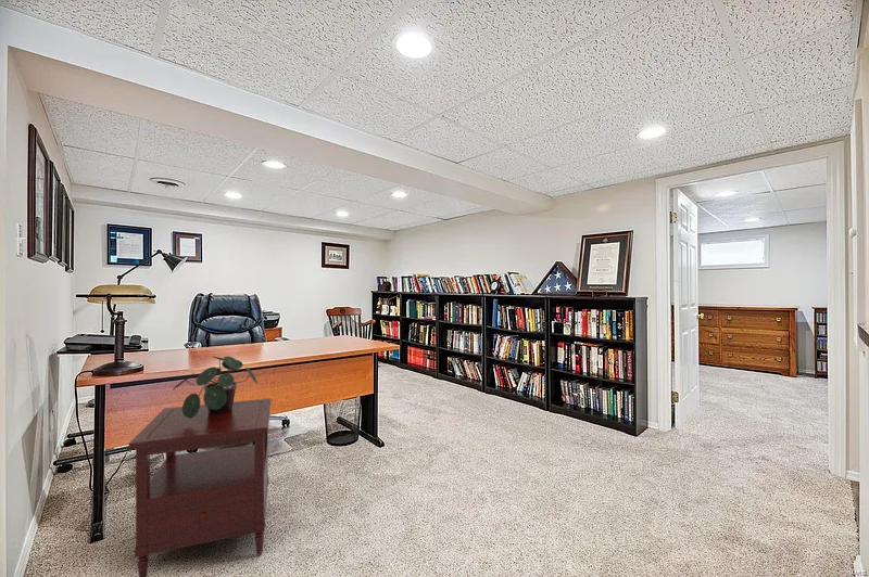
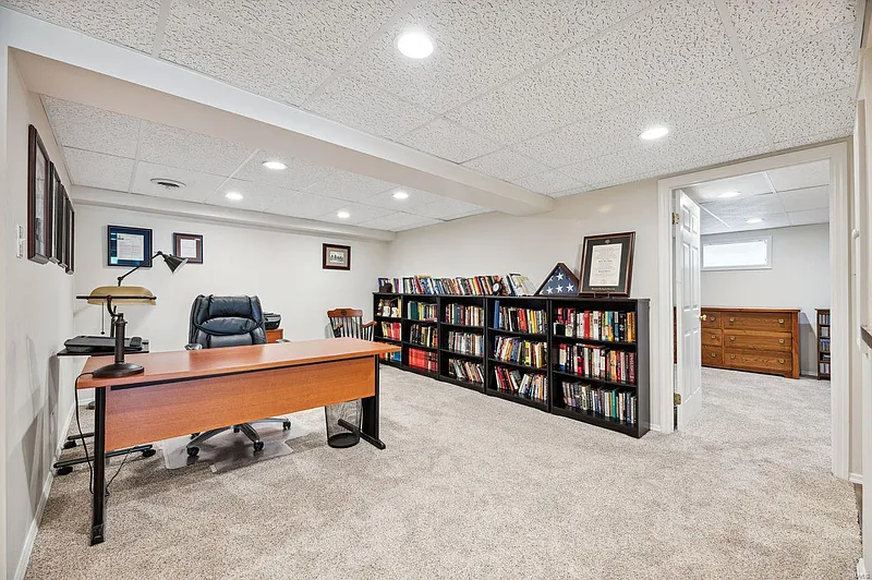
- potted plant (217, 383)
- side table (212, 476)
